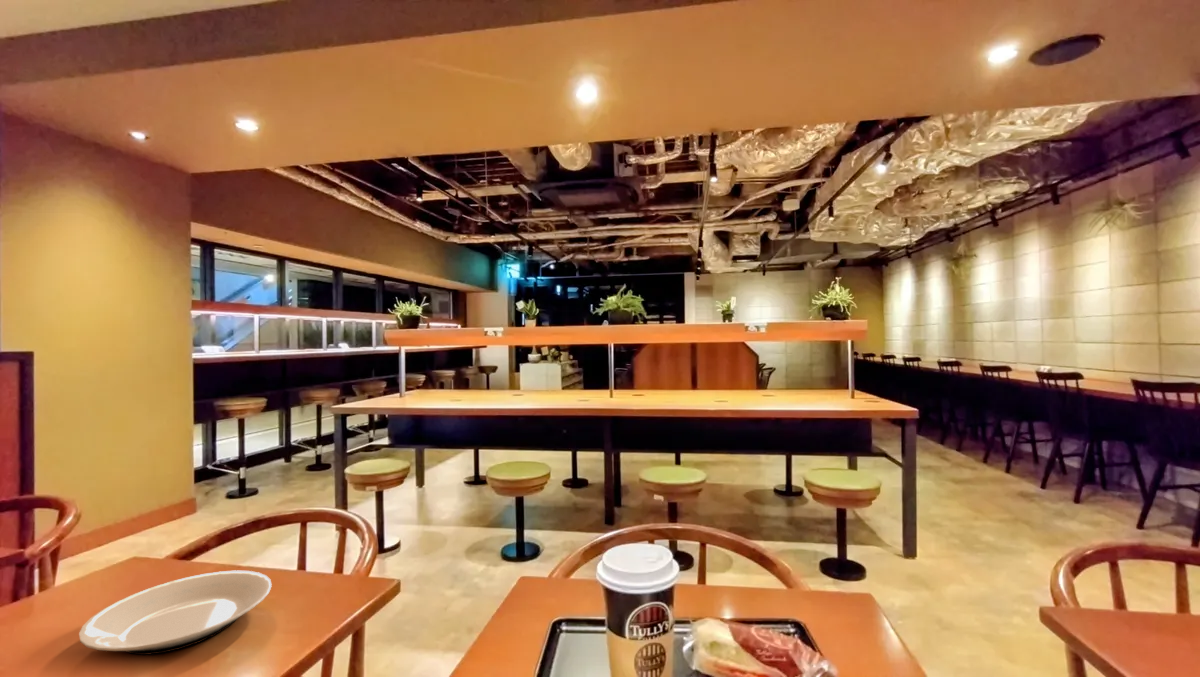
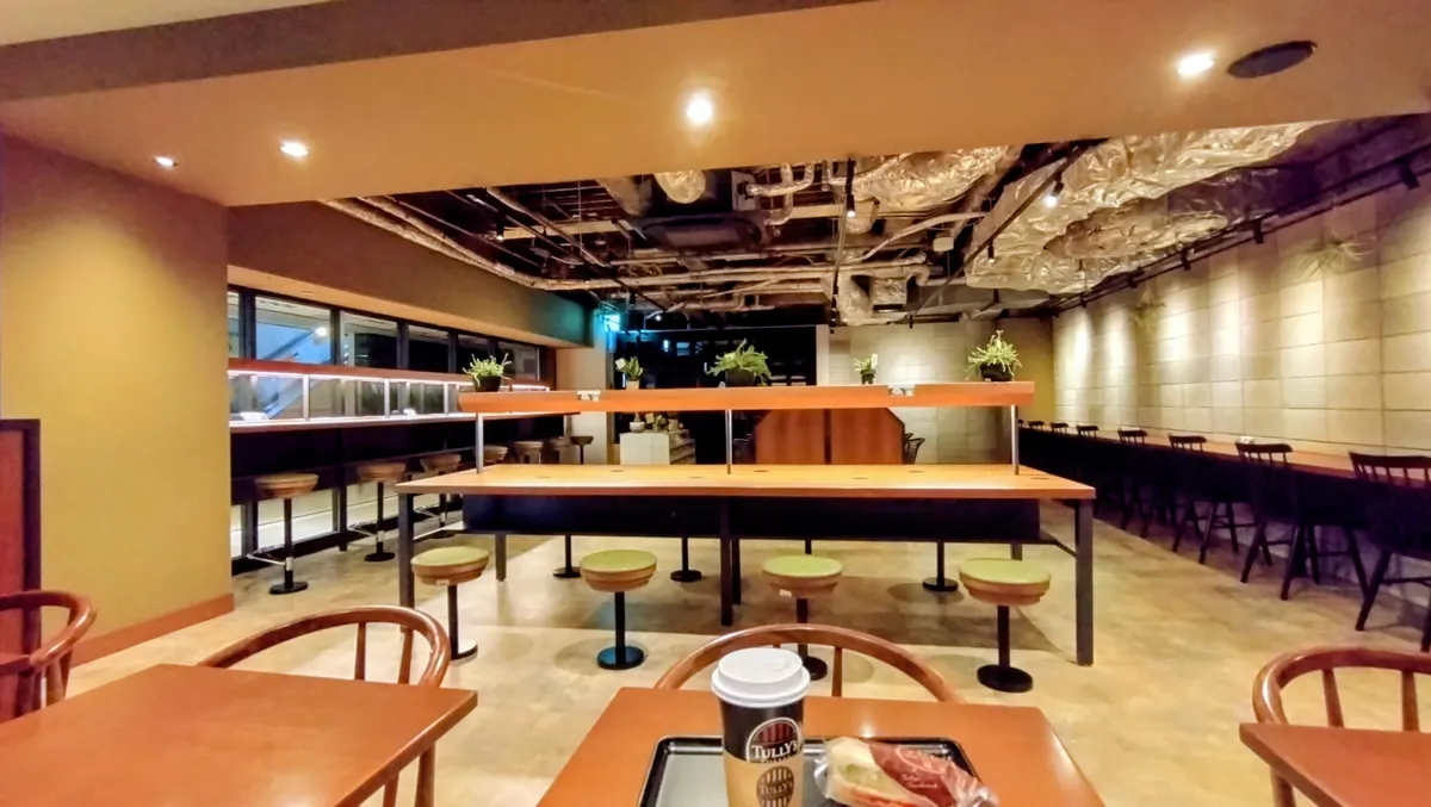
- plate (184, 615)
